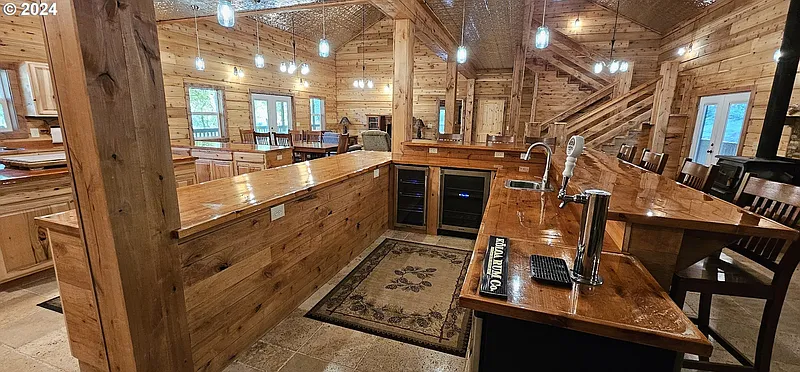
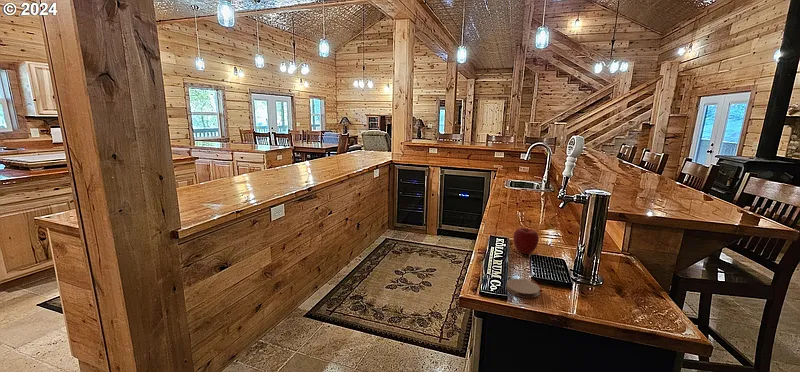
+ apple (525, 240)
+ coaster (522, 287)
